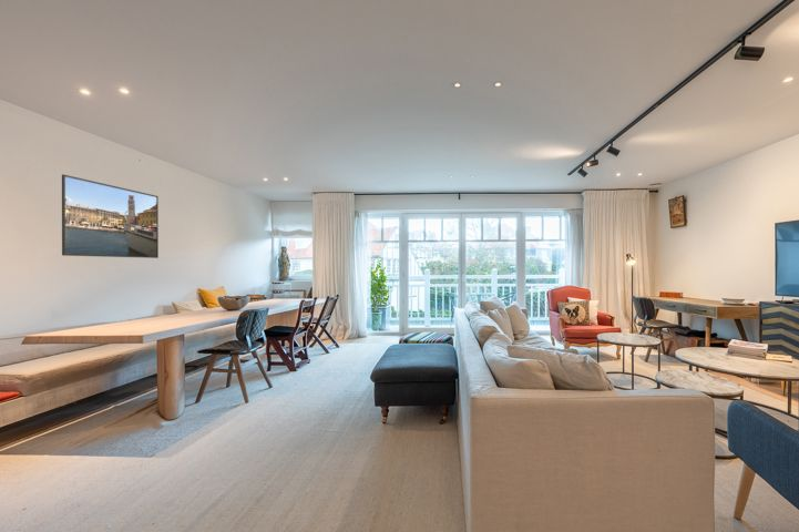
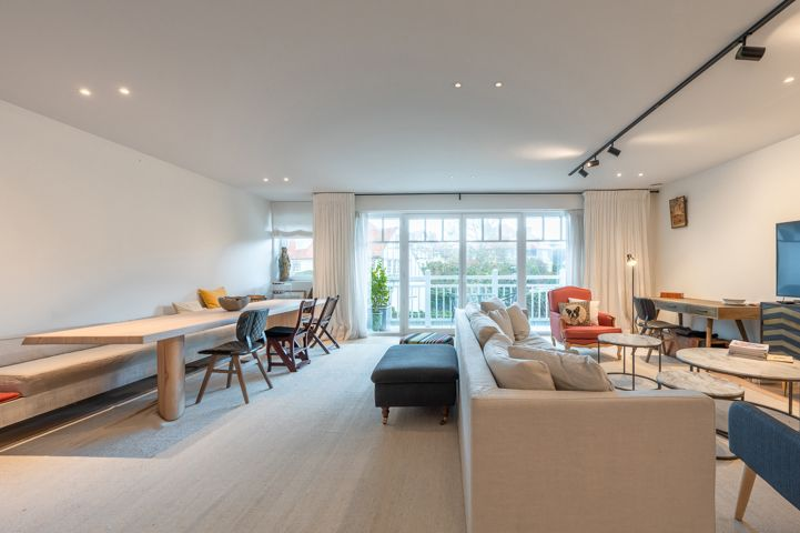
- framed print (116, 222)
